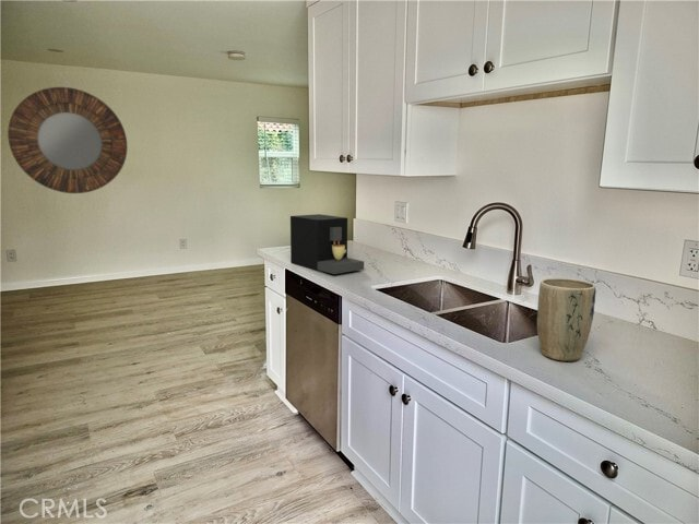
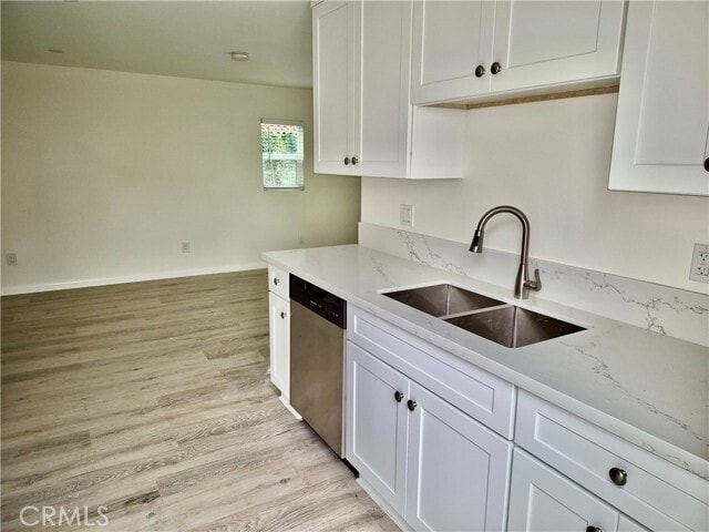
- plant pot (564, 319)
- home mirror (71, 141)
- coffee maker (325, 242)
